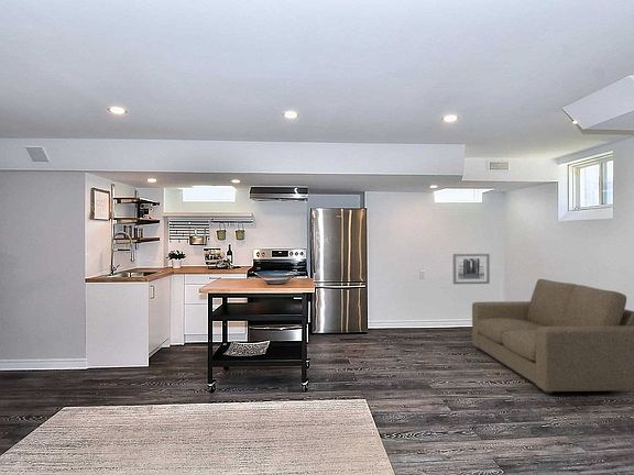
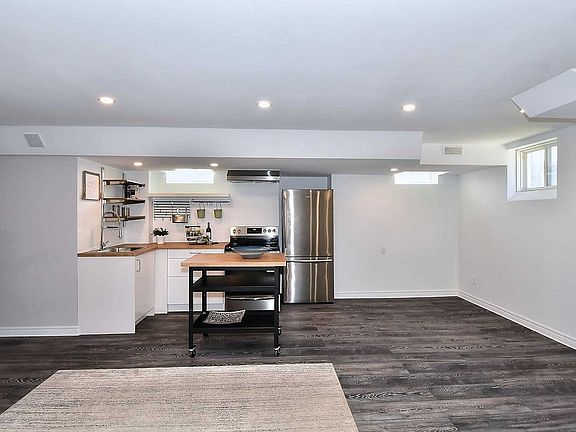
- wall art (471, 268)
- sofa (546, 325)
